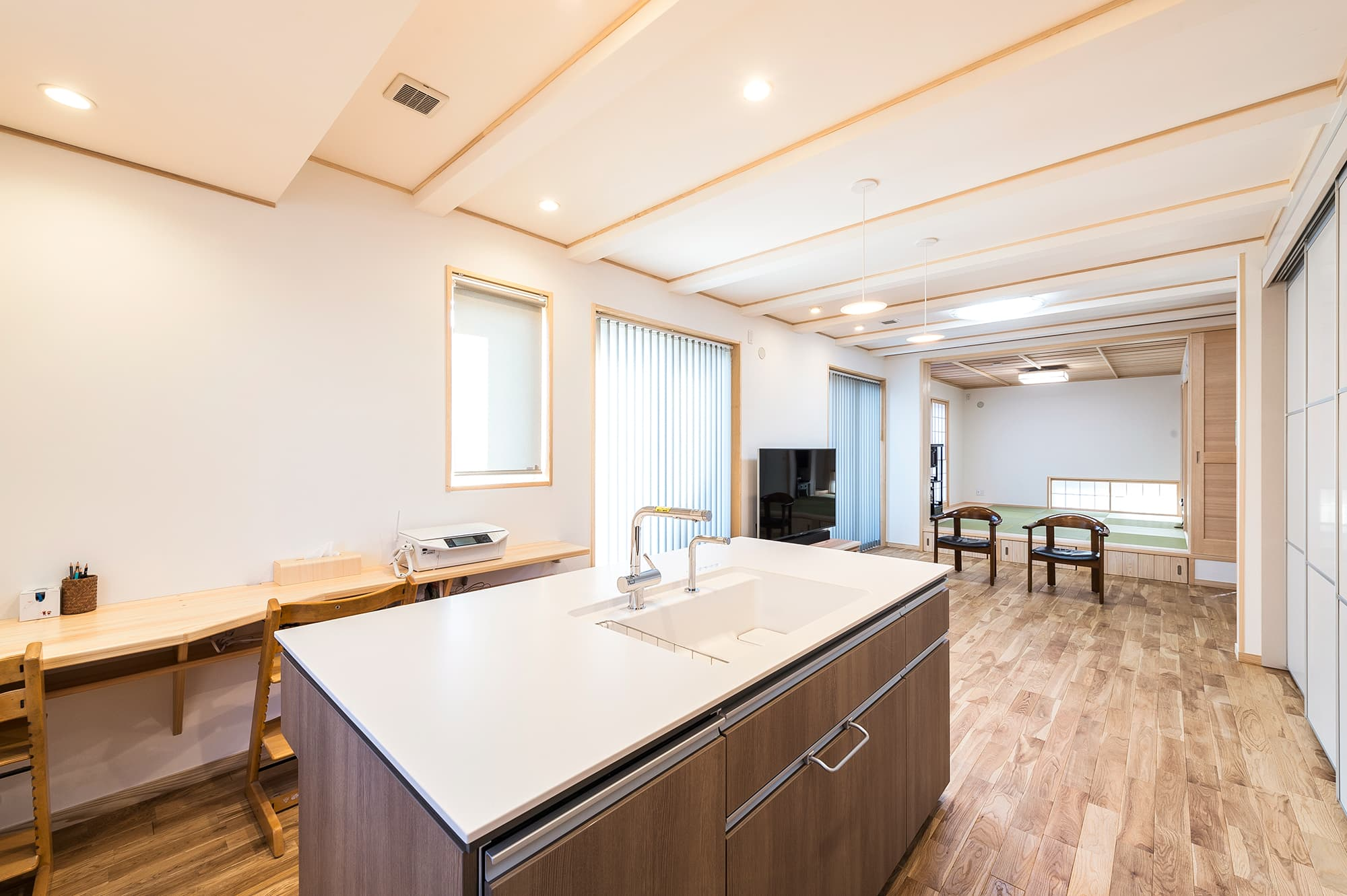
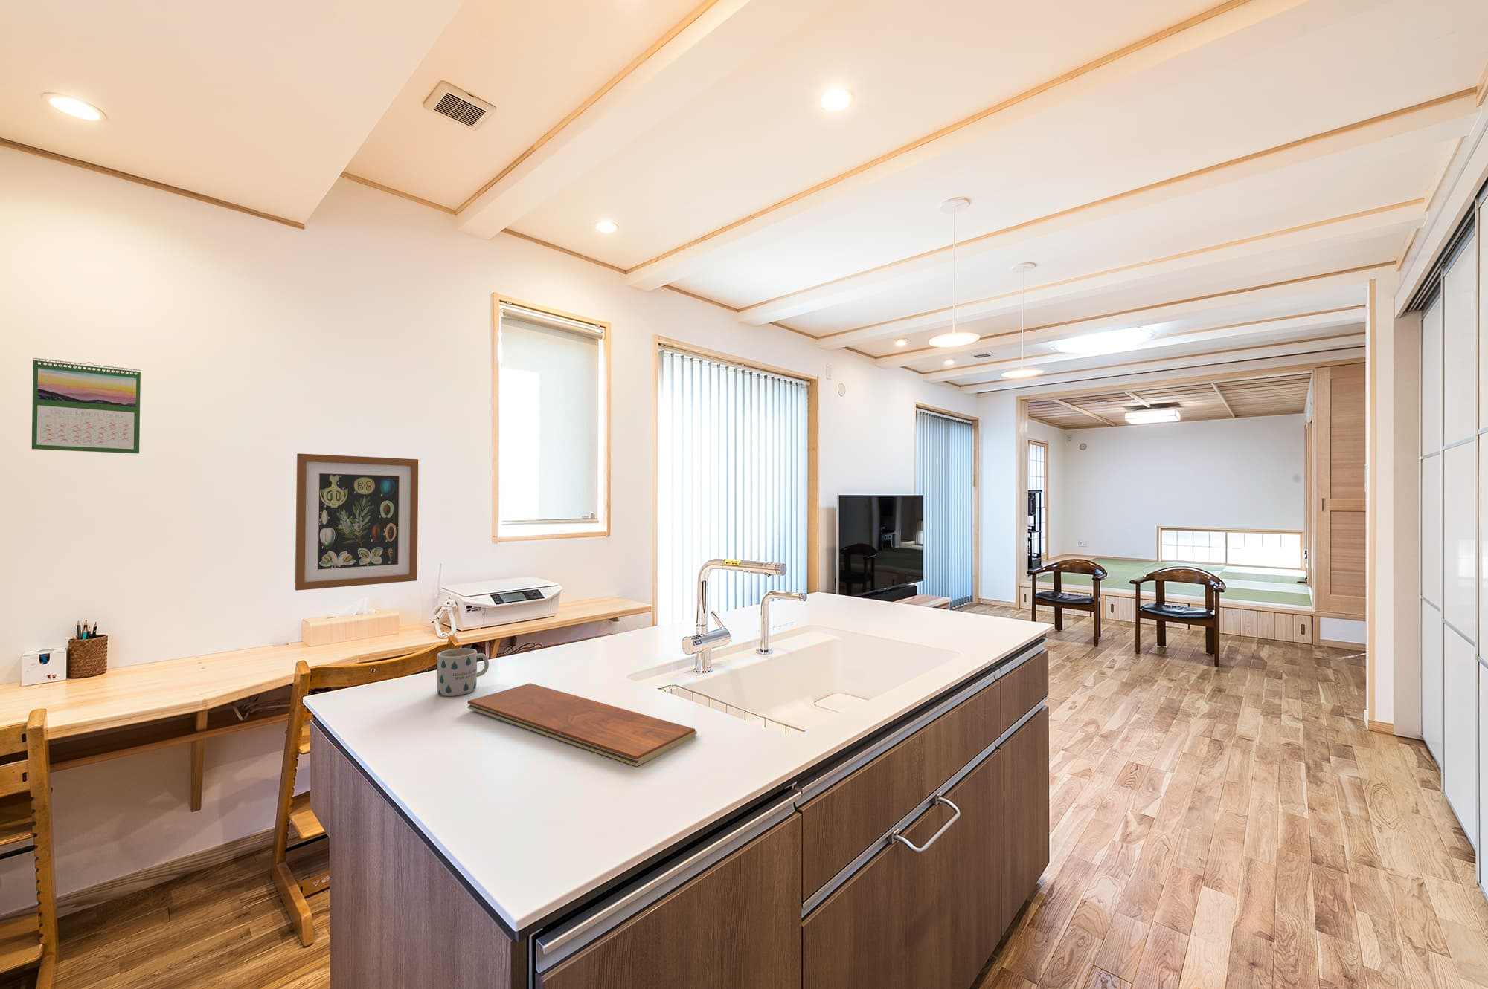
+ chopping board (576, 717)
+ calendar (88, 406)
+ wall art (360, 520)
+ mug (464, 670)
